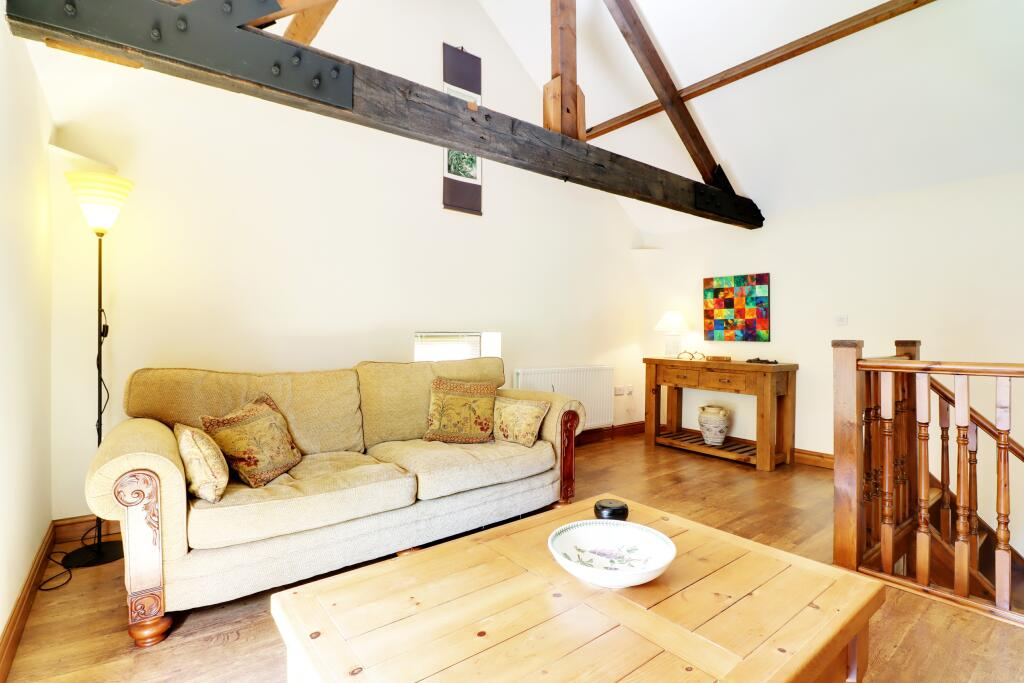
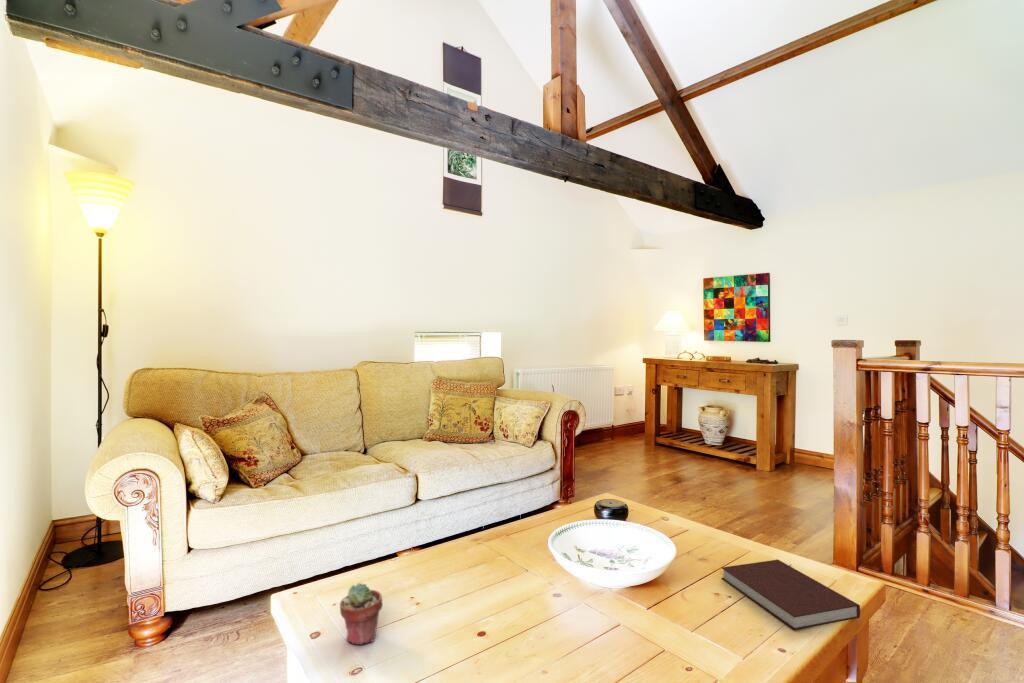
+ notebook (785, 590)
+ potted succulent (361, 610)
